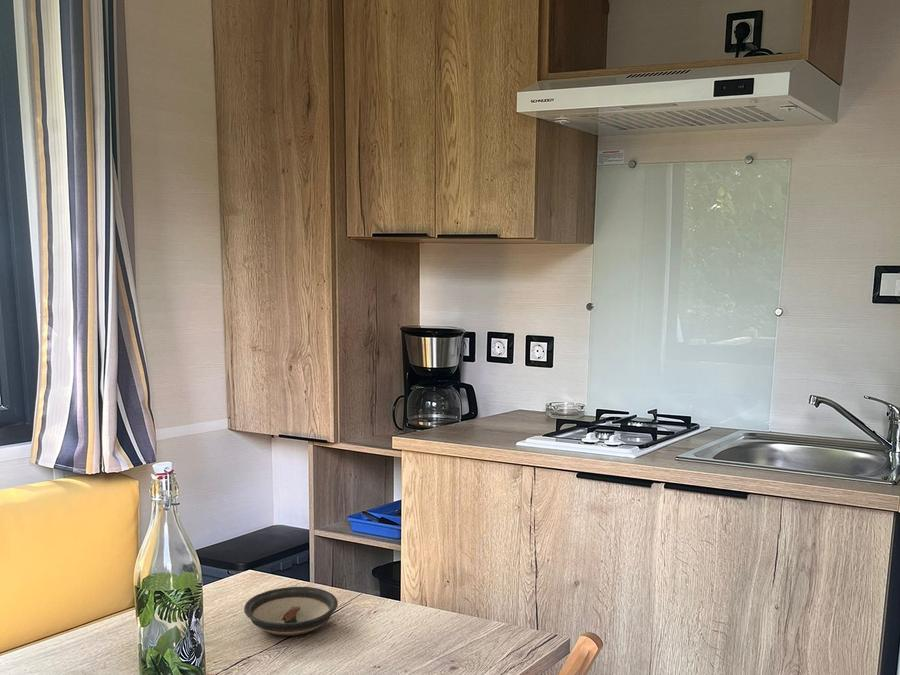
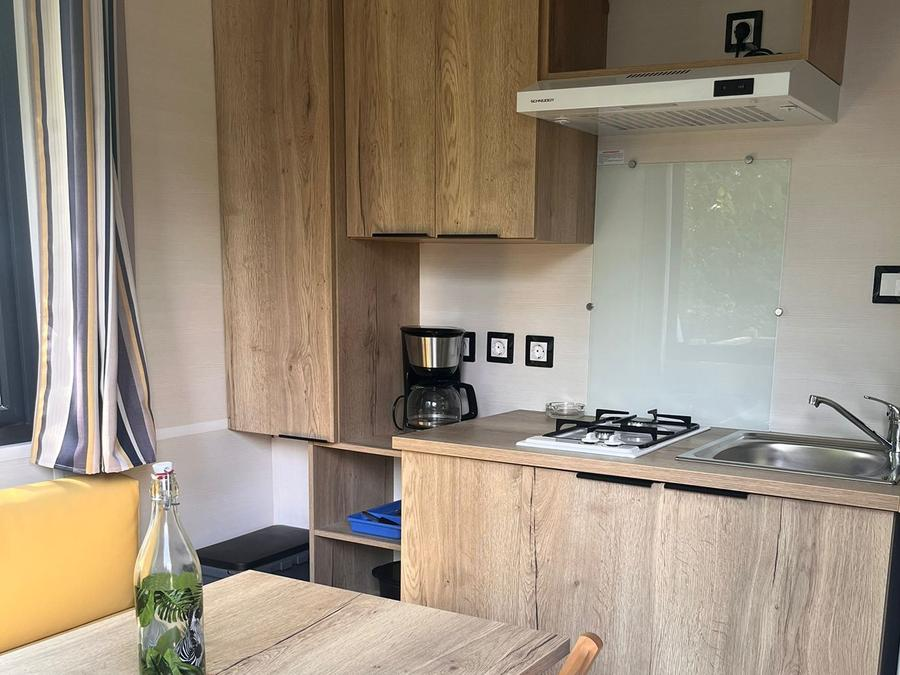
- saucer (291, 614)
